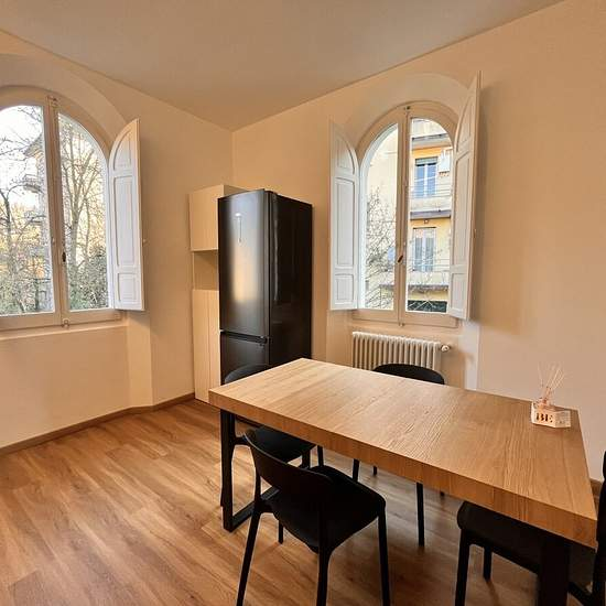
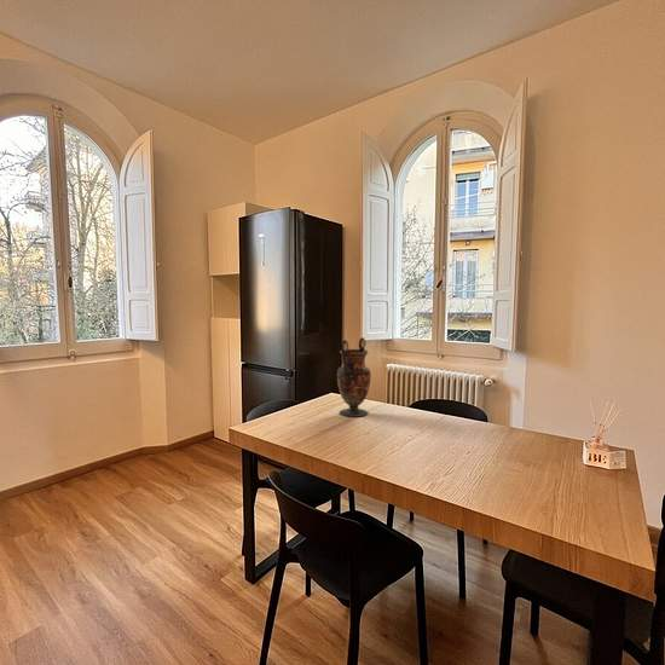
+ vase (353, 376)
